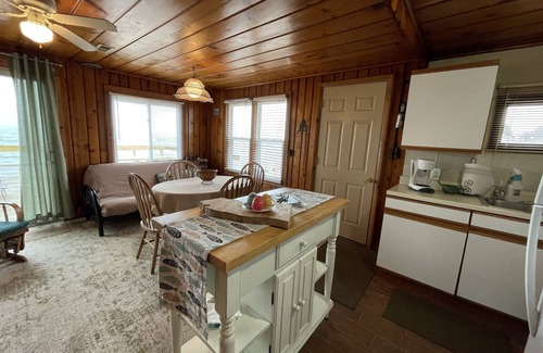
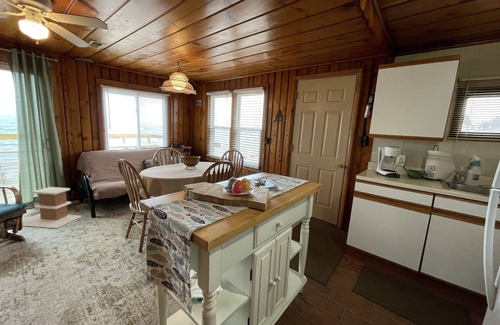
+ side table (53, 203)
